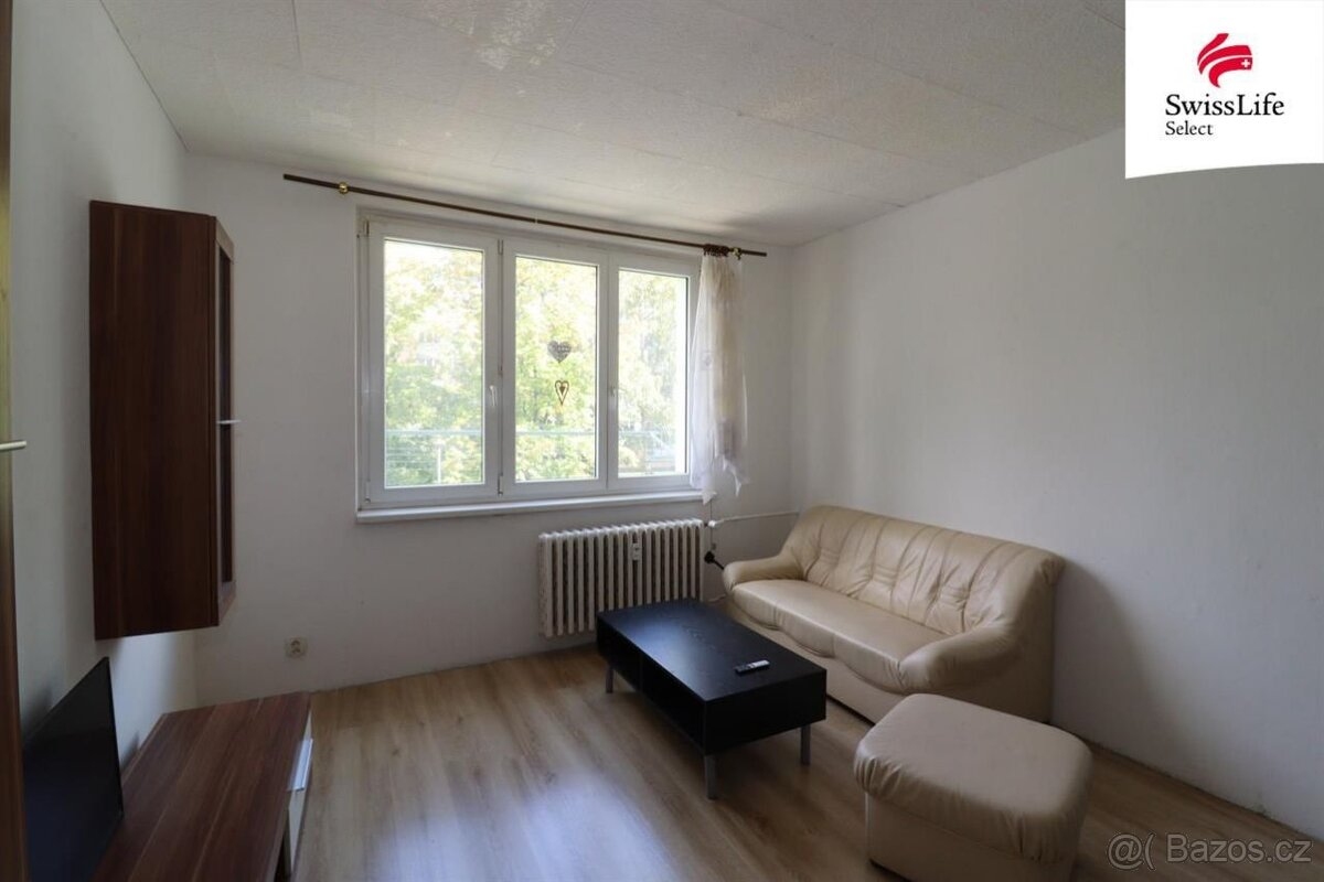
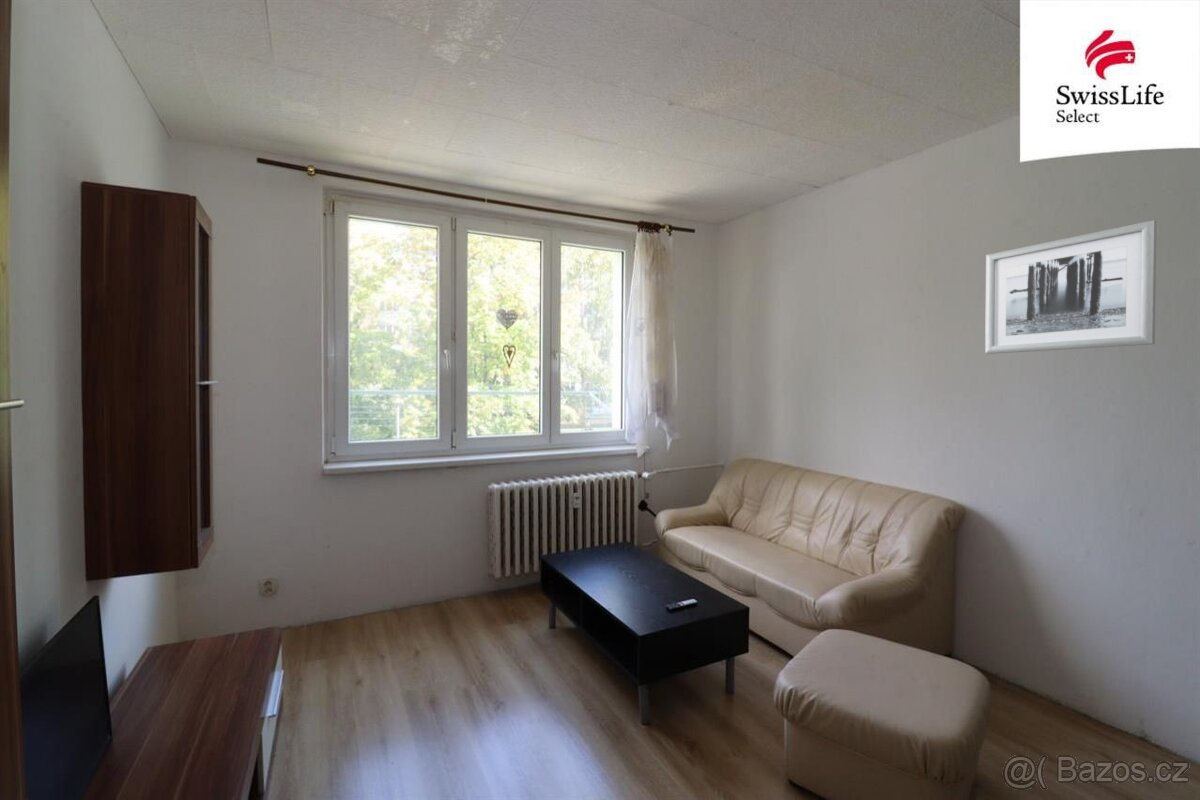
+ wall art (1061, 294)
